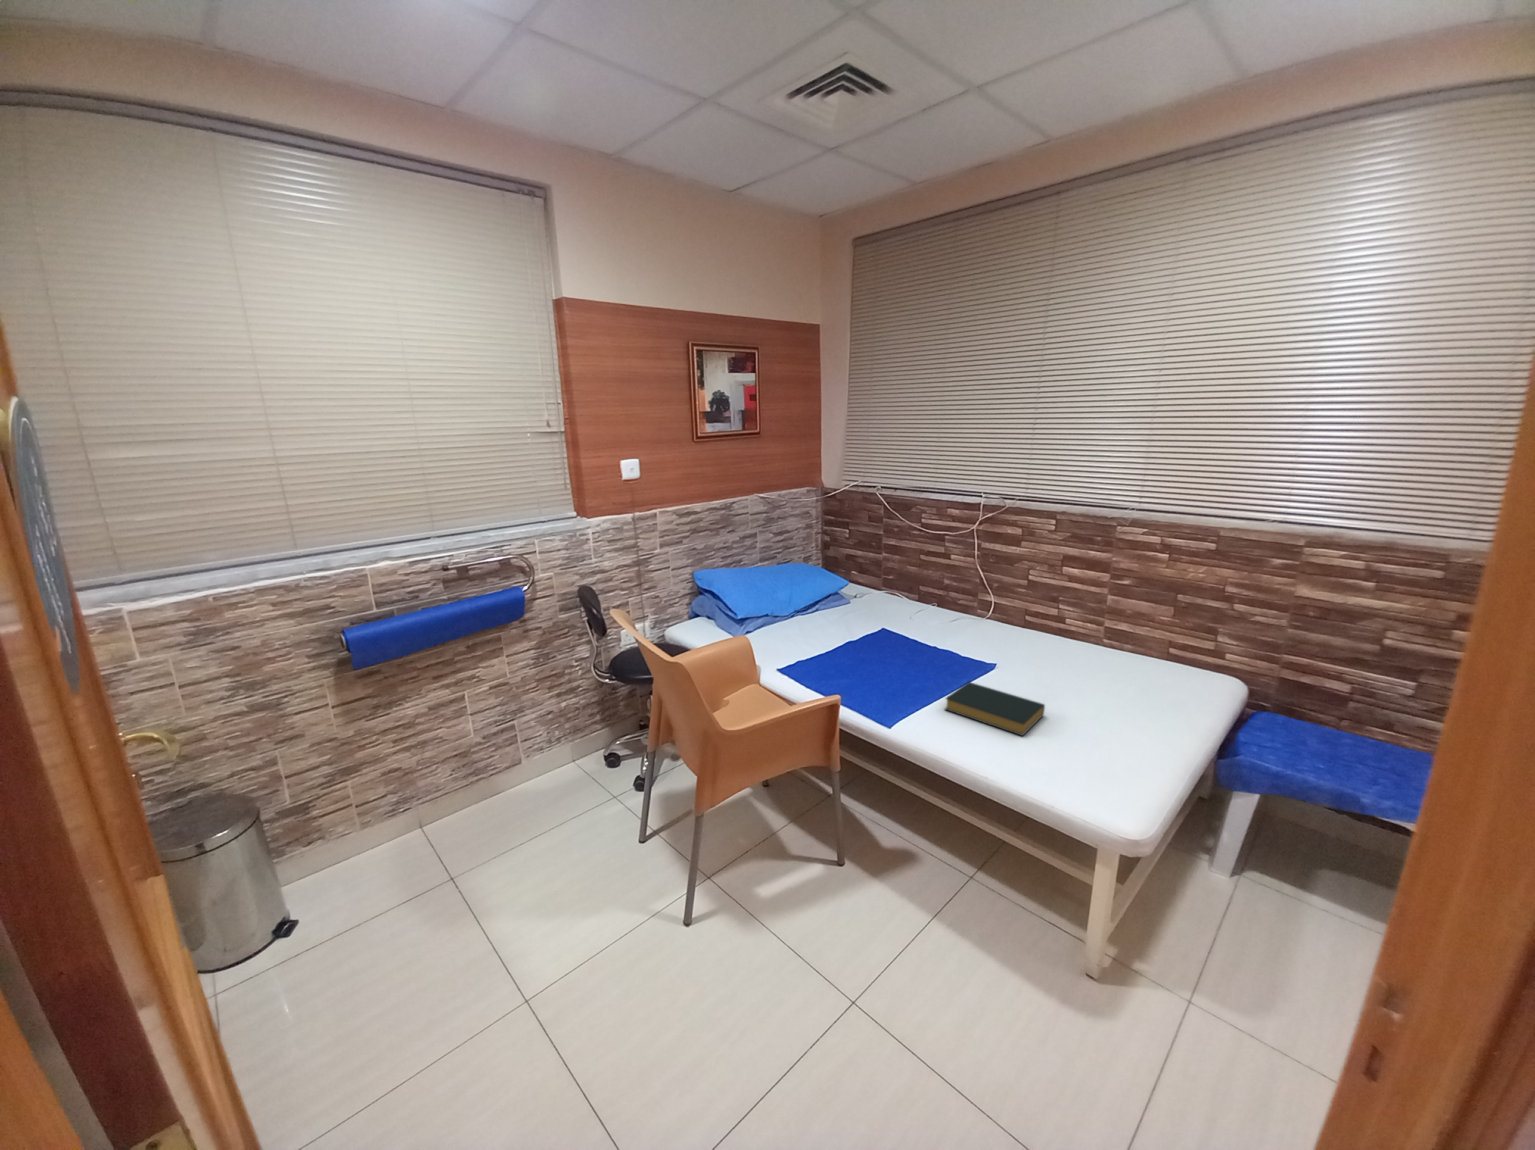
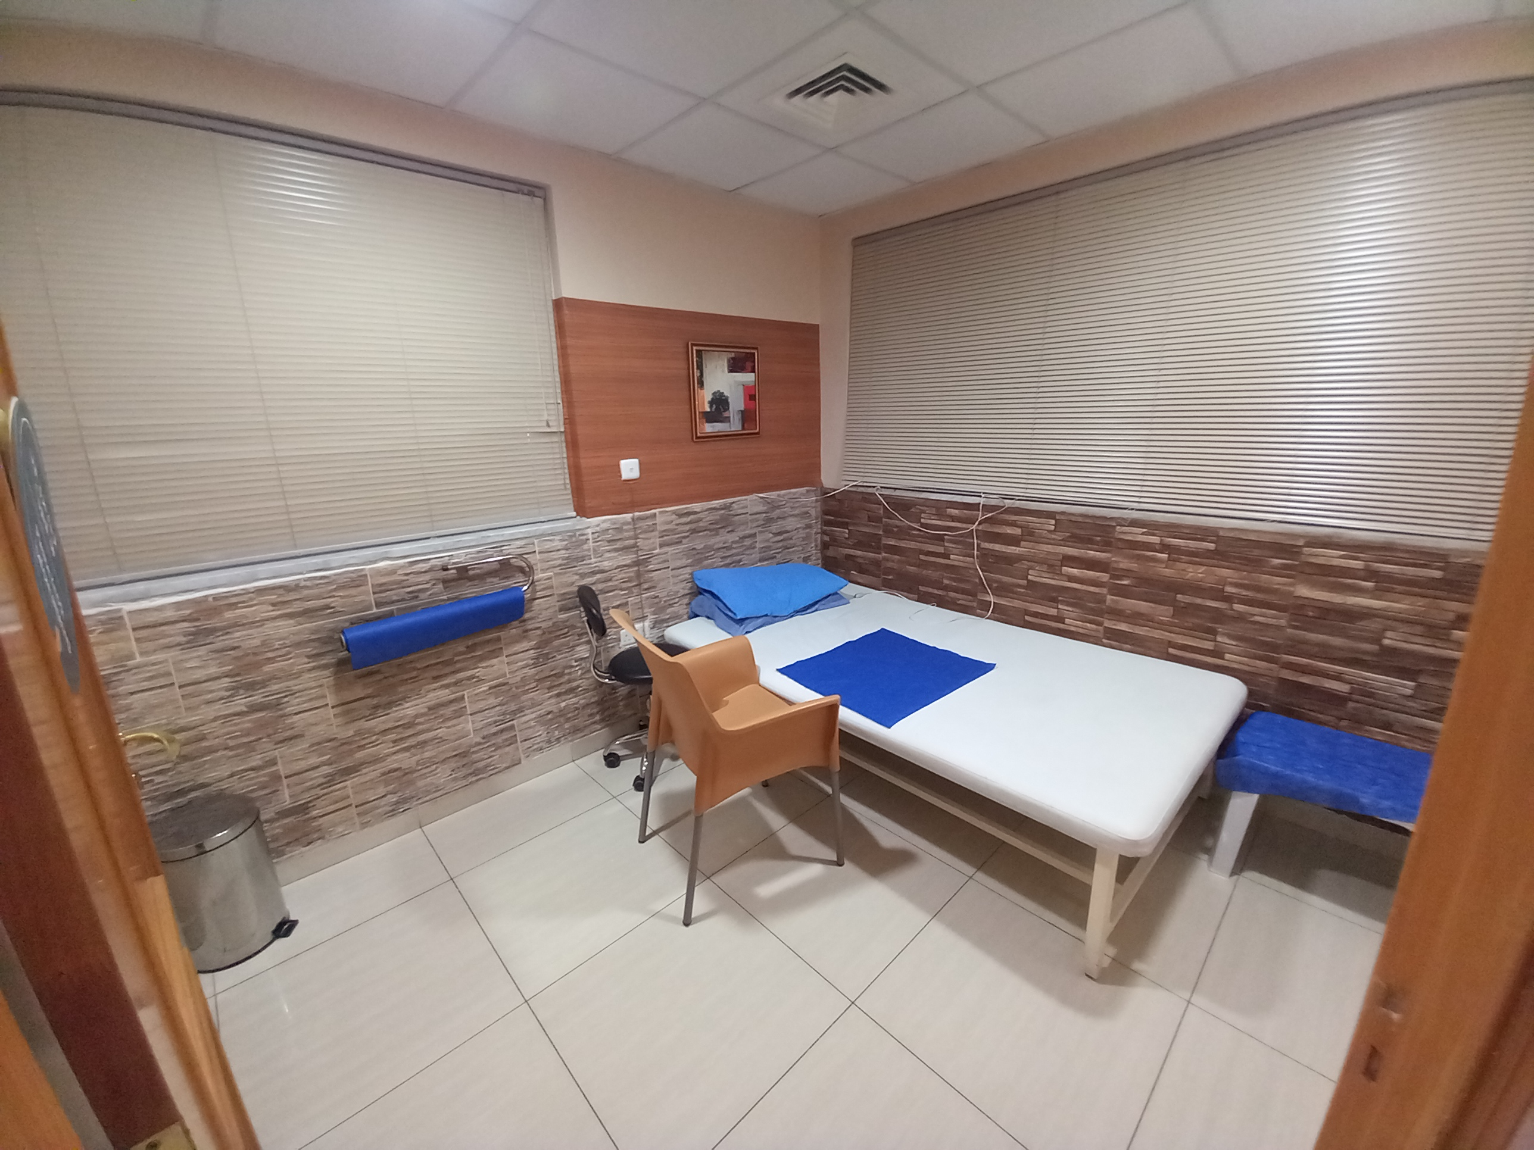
- hardback book (994, 707)
